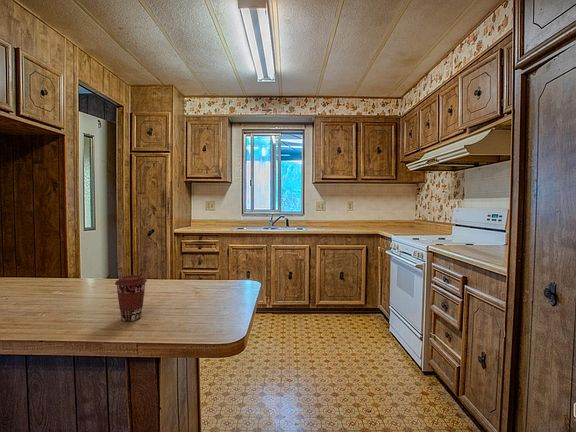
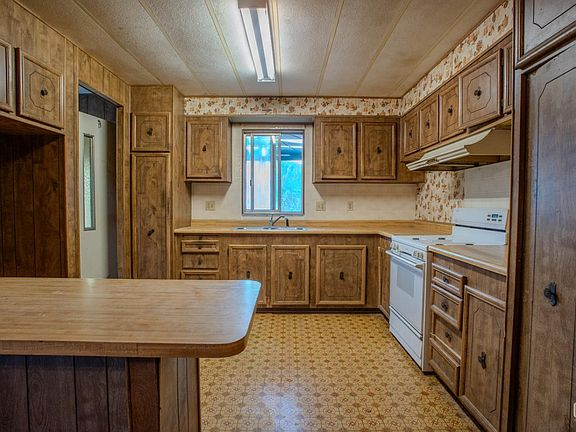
- coffee cup (131, 297)
